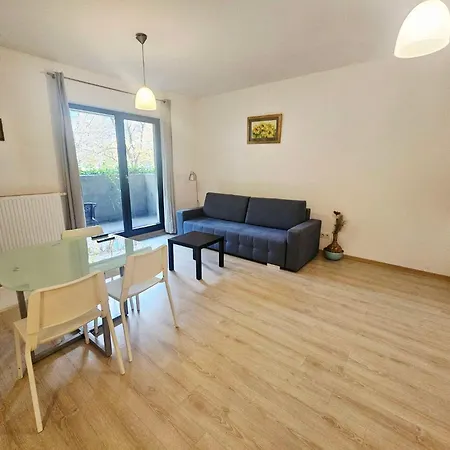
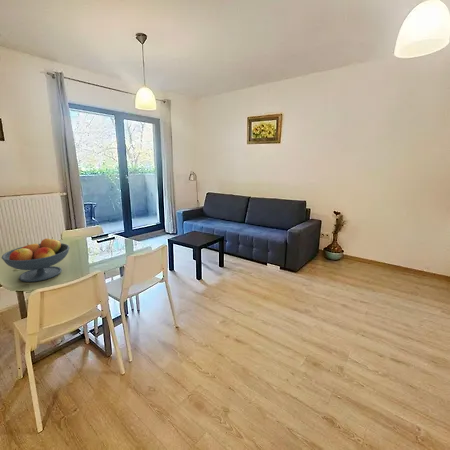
+ fruit bowl (38, 258)
